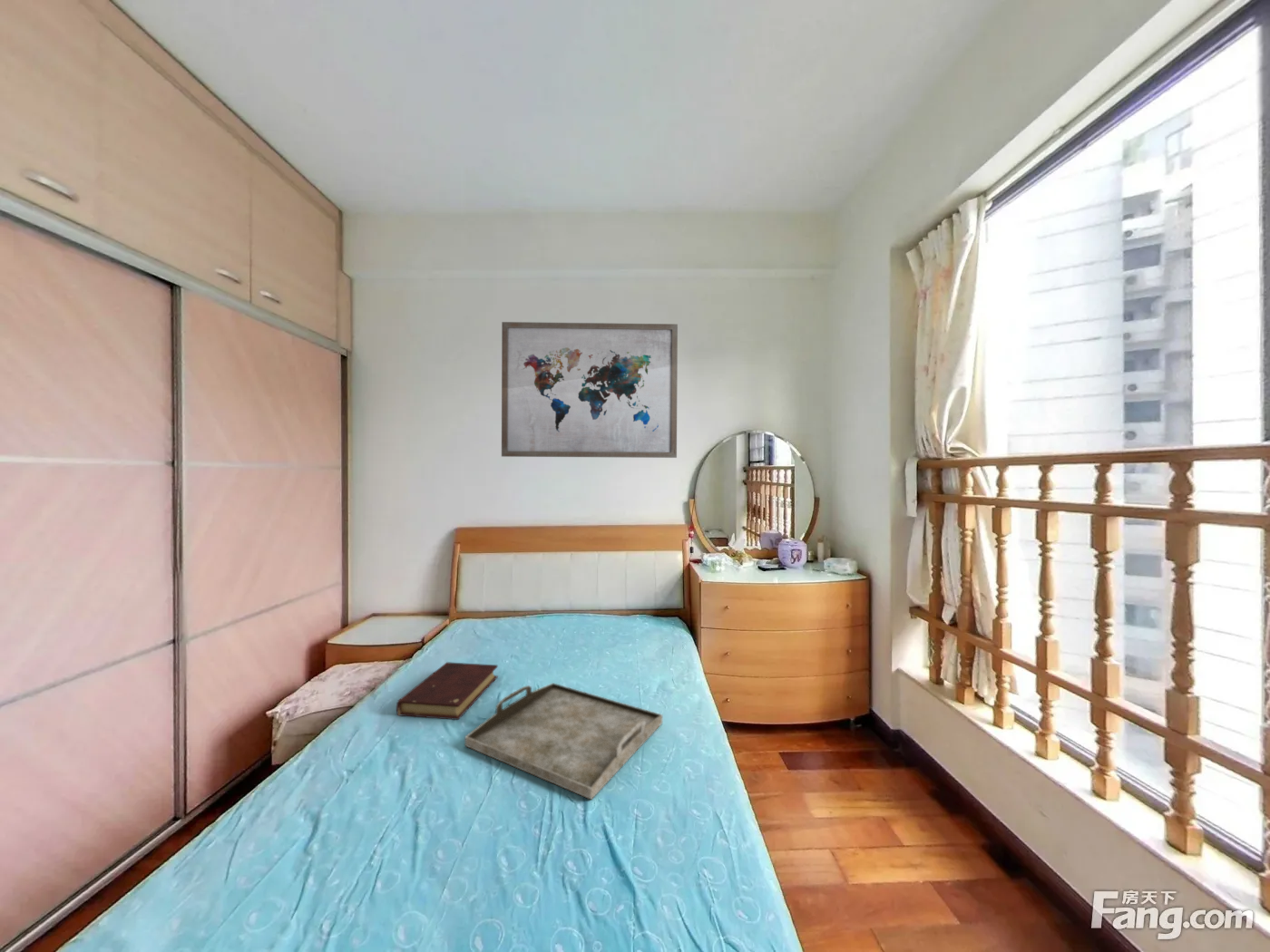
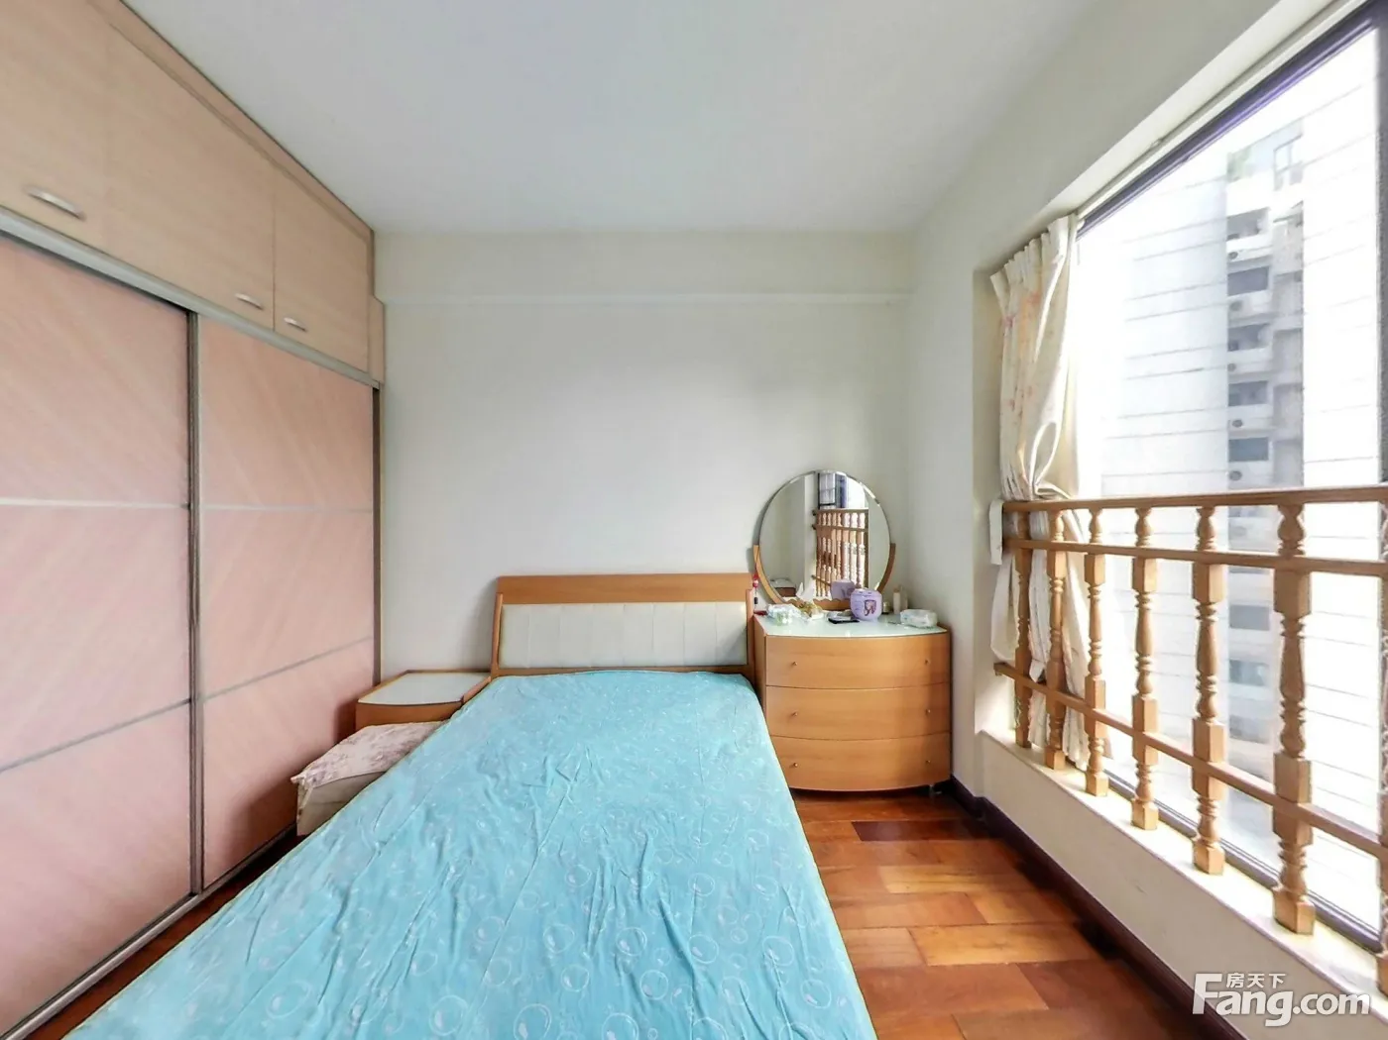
- wall art (590, 390)
- serving tray (568, 721)
- book (451, 687)
